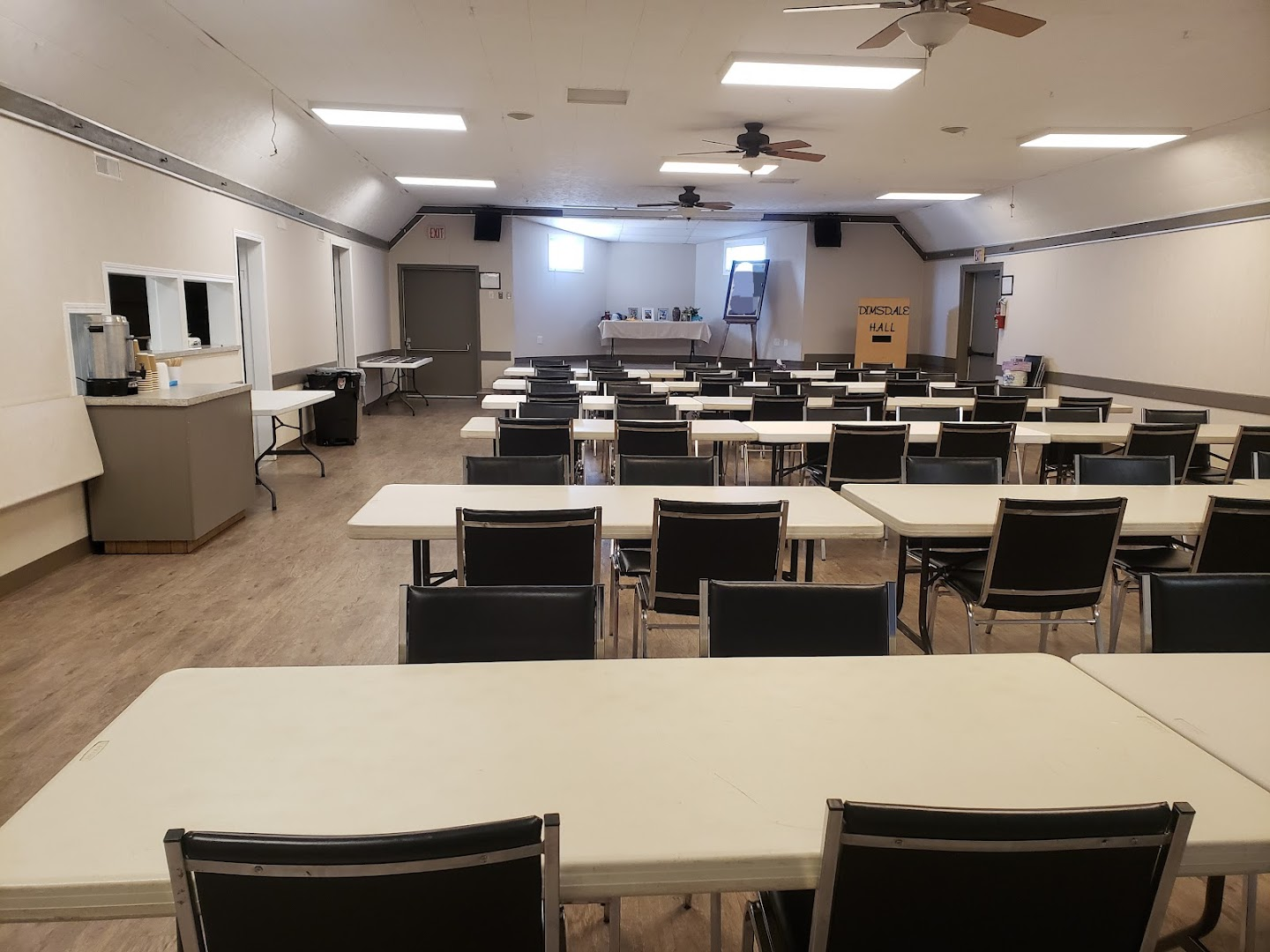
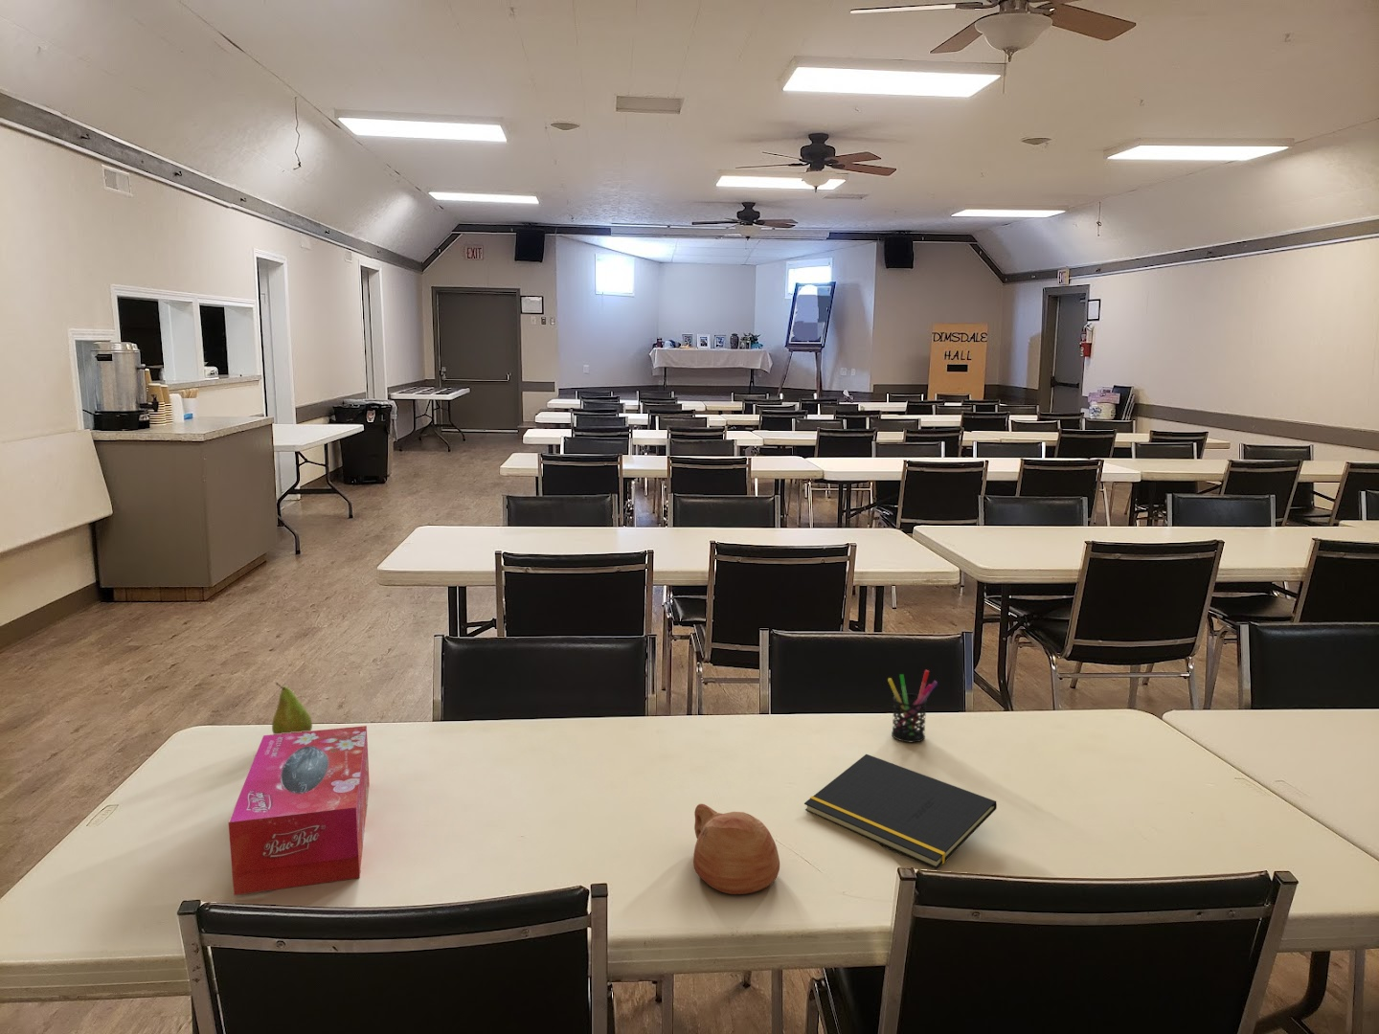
+ tissue box (307, 800)
+ cup (729, 840)
+ fruit (291, 710)
+ notepad (898, 805)
+ pen holder (910, 703)
